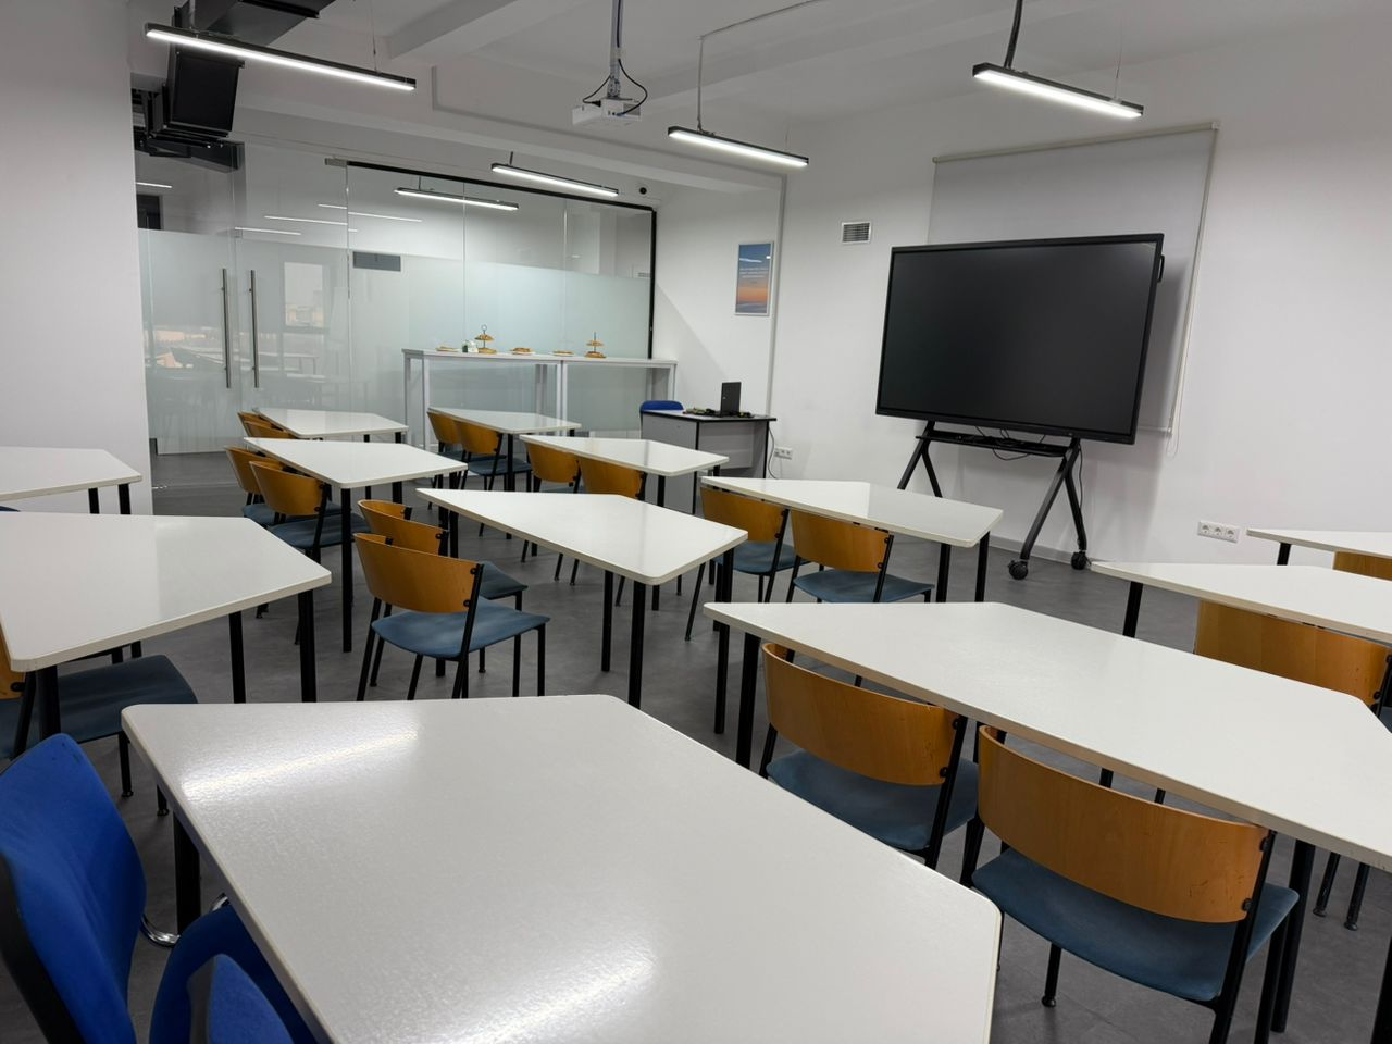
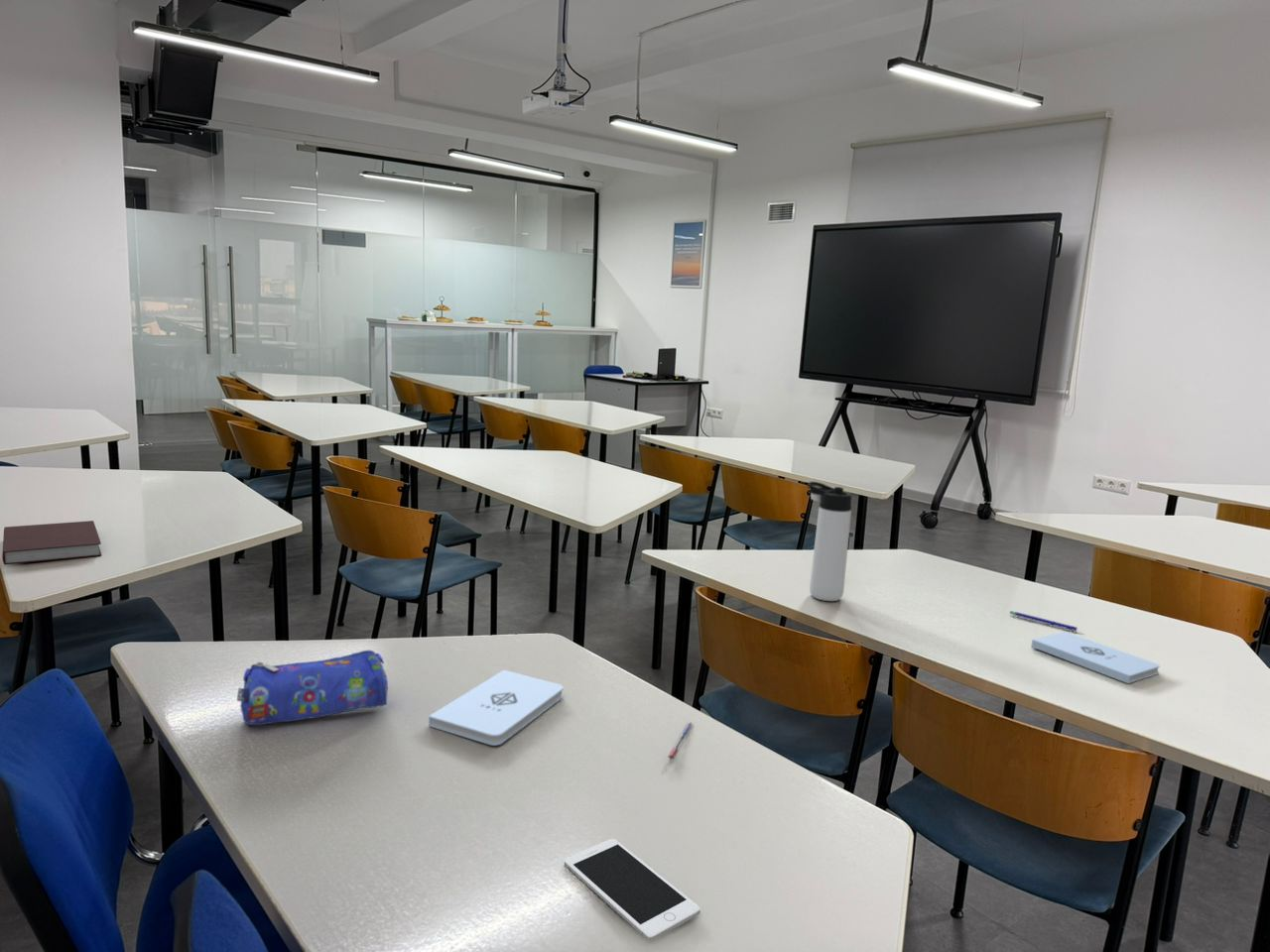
+ thermos bottle (825, 540)
+ cell phone (629, 886)
+ notepad (1094, 655)
+ notebook (52, 540)
+ pen (1042, 620)
+ pencil case (315, 685)
+ notepad (500, 704)
+ pen (681, 738)
